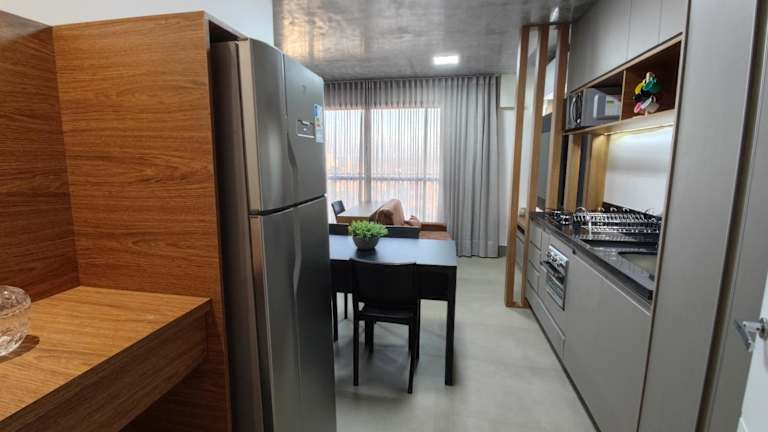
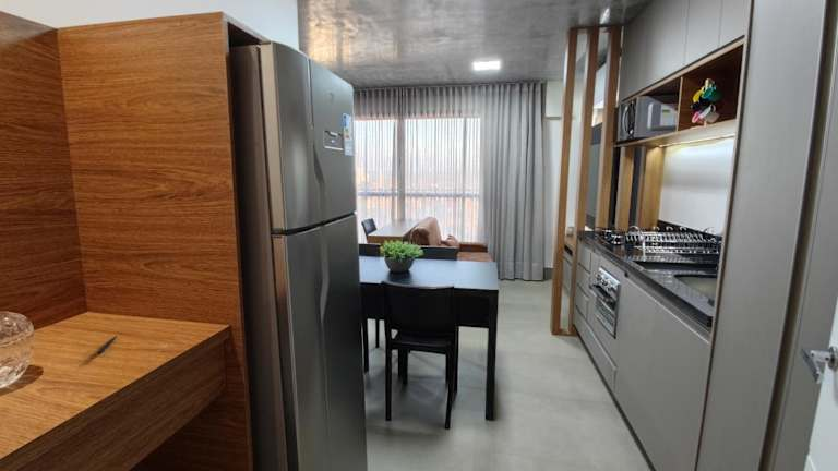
+ pen (109, 342)
